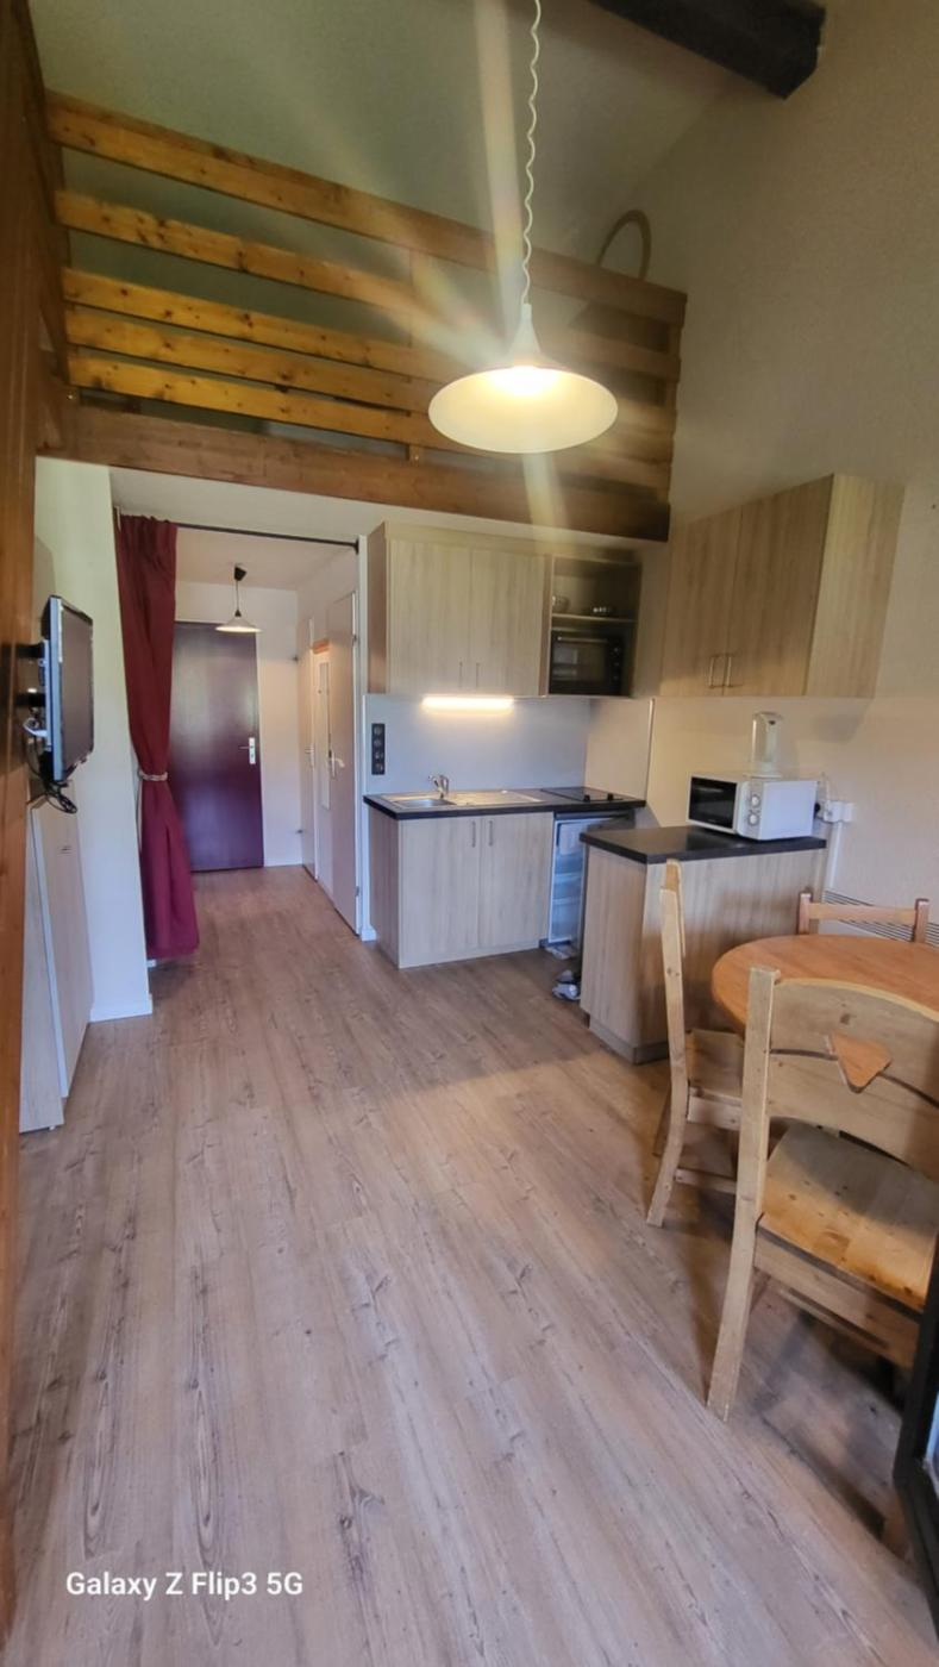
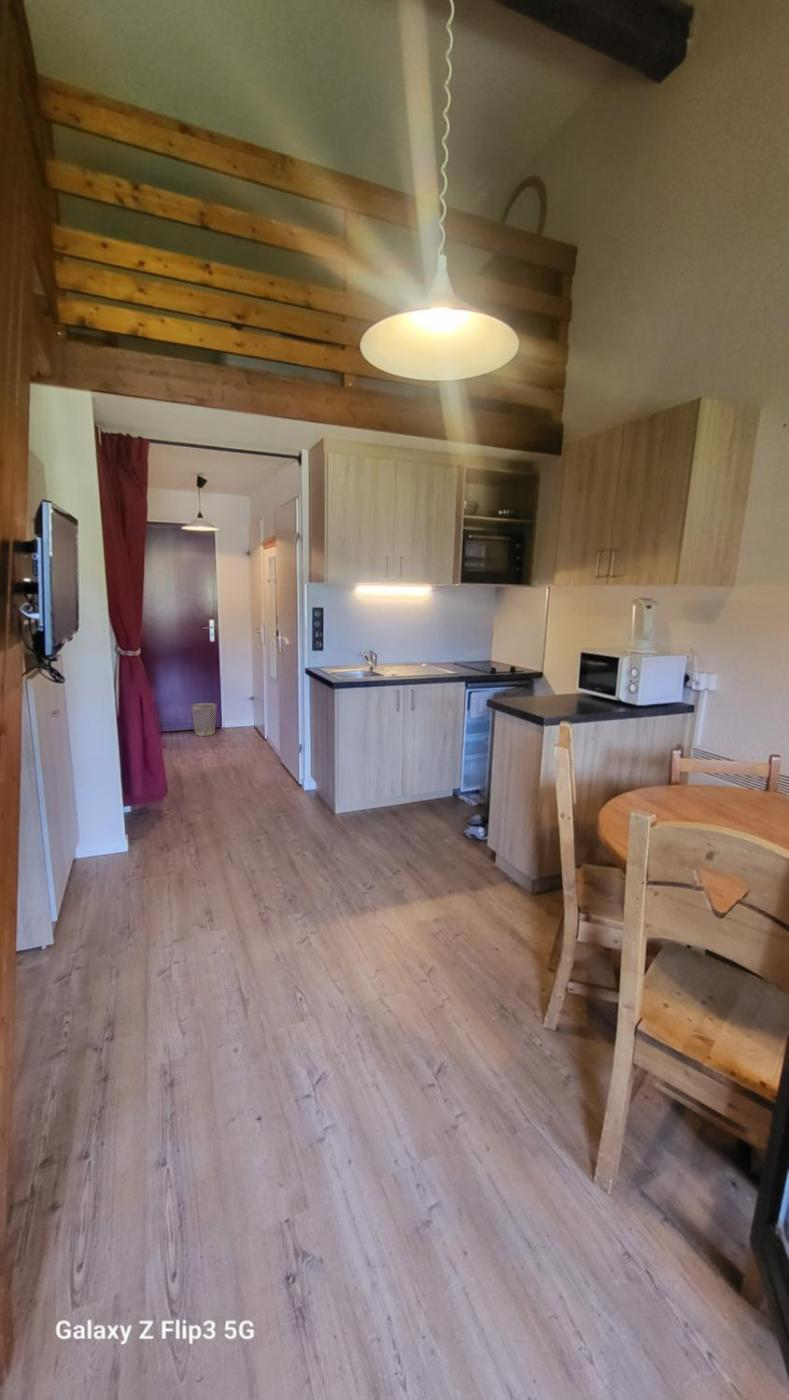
+ wastebasket (204, 719)
